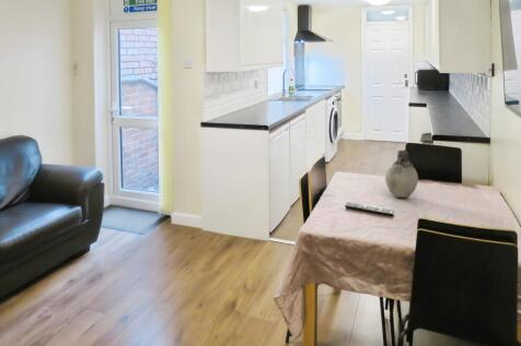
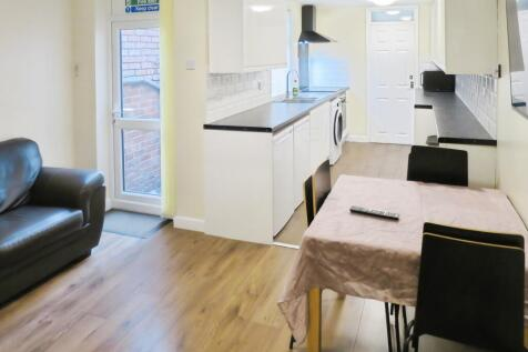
- vase (401, 174)
